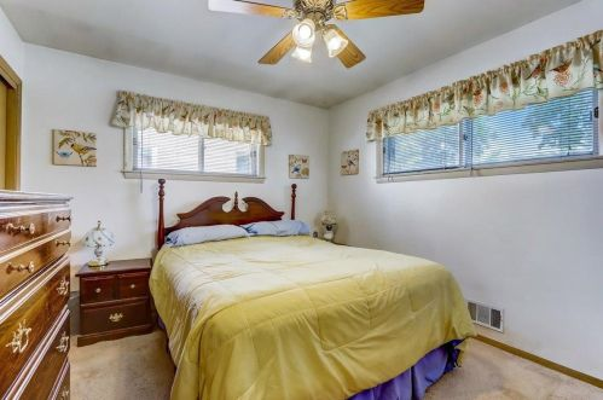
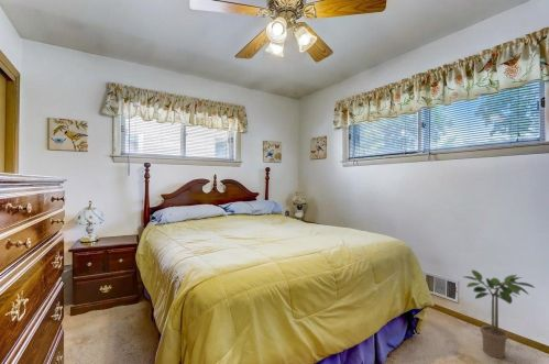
+ potted plant (497, 310)
